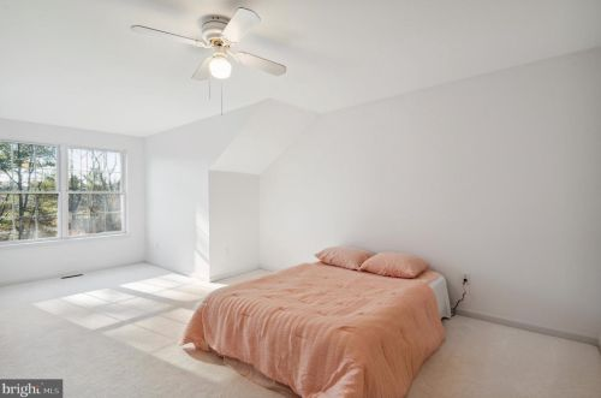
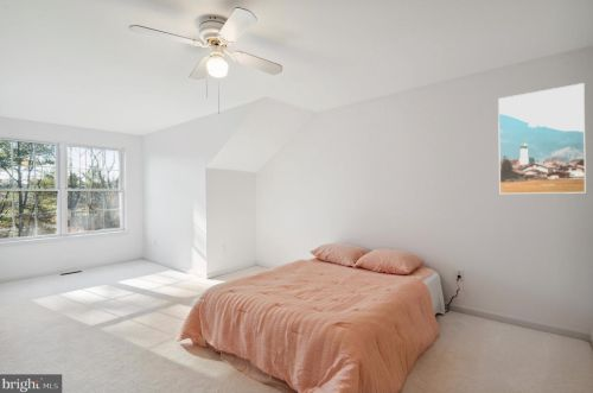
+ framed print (538, 142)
